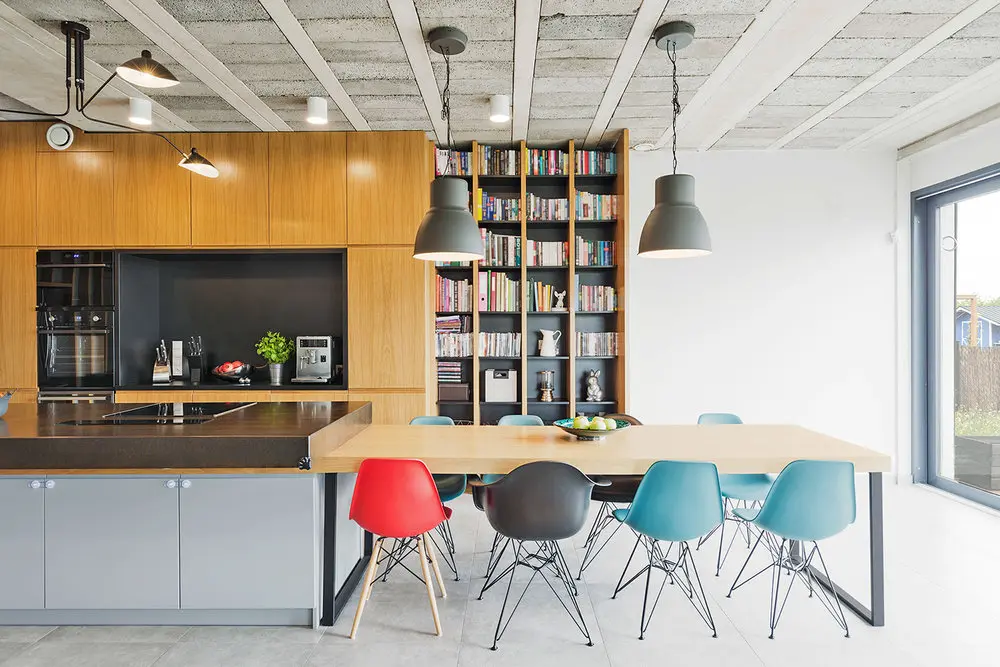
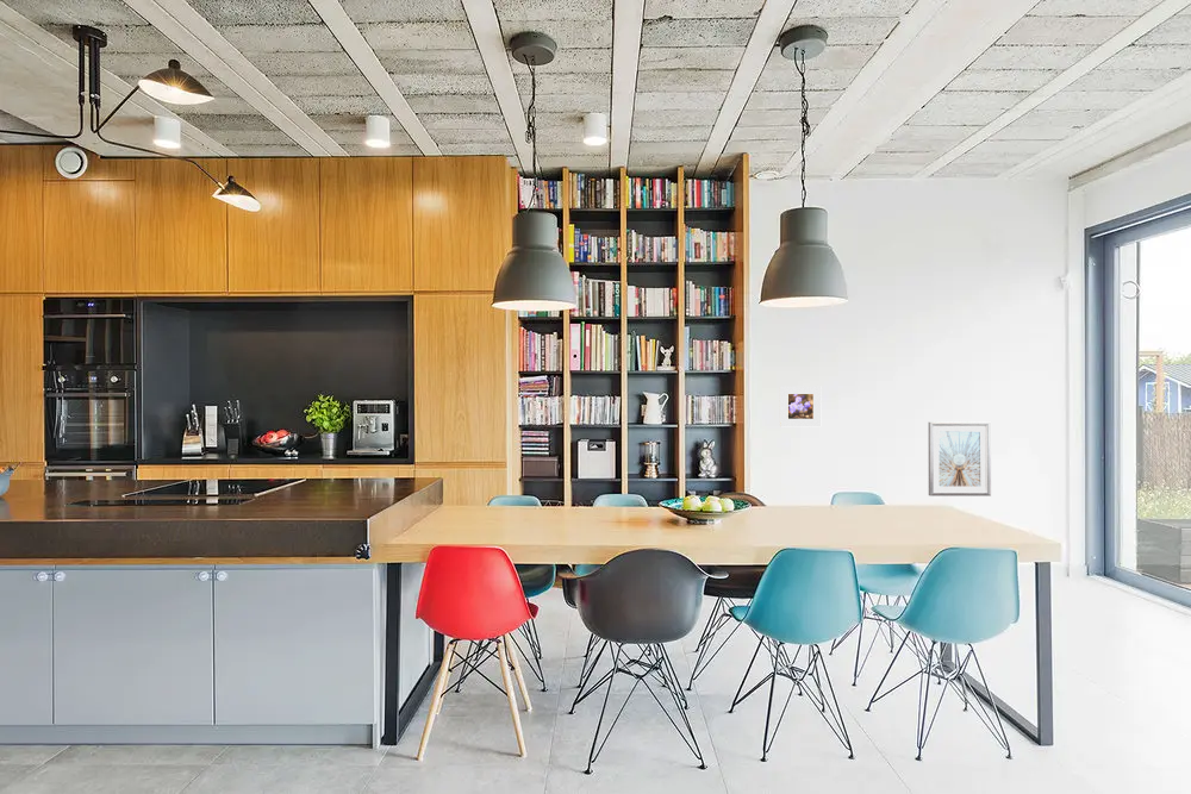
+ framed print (800, 406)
+ picture frame (959, 458)
